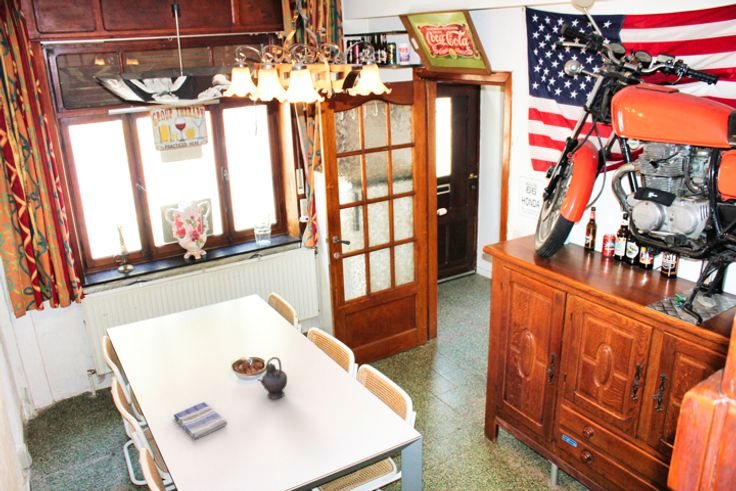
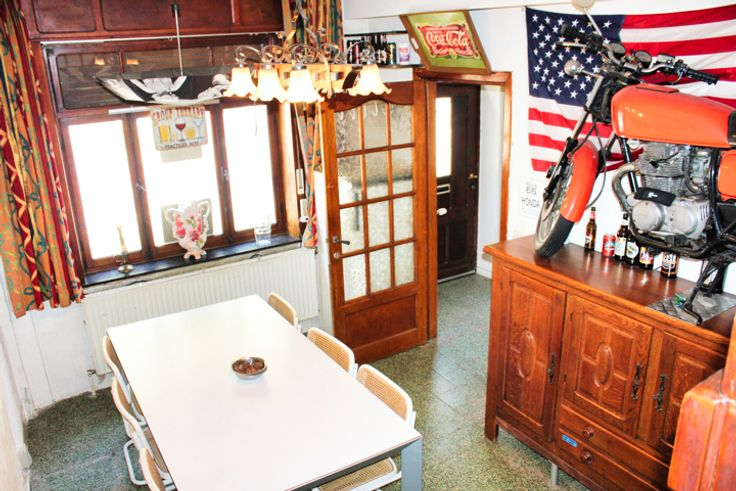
- teapot (271, 377)
- dish towel (200, 419)
